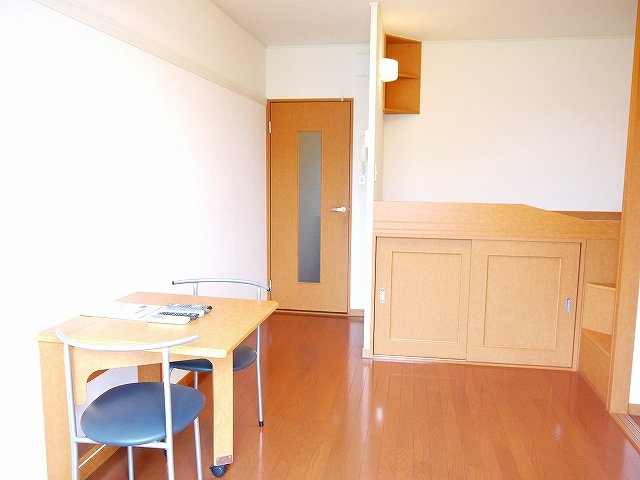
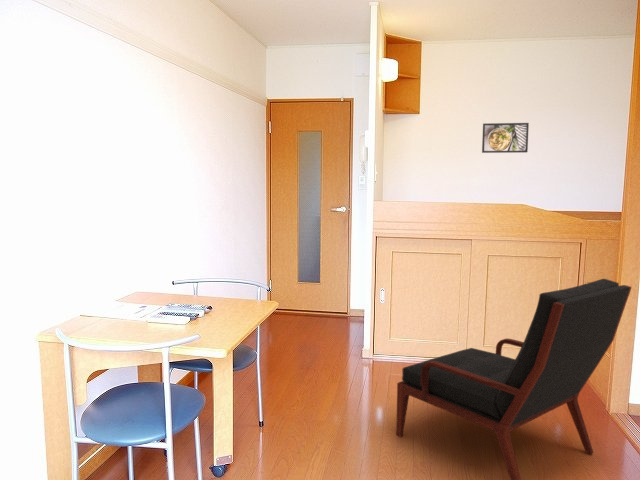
+ armchair (505, 363)
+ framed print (505, 137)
